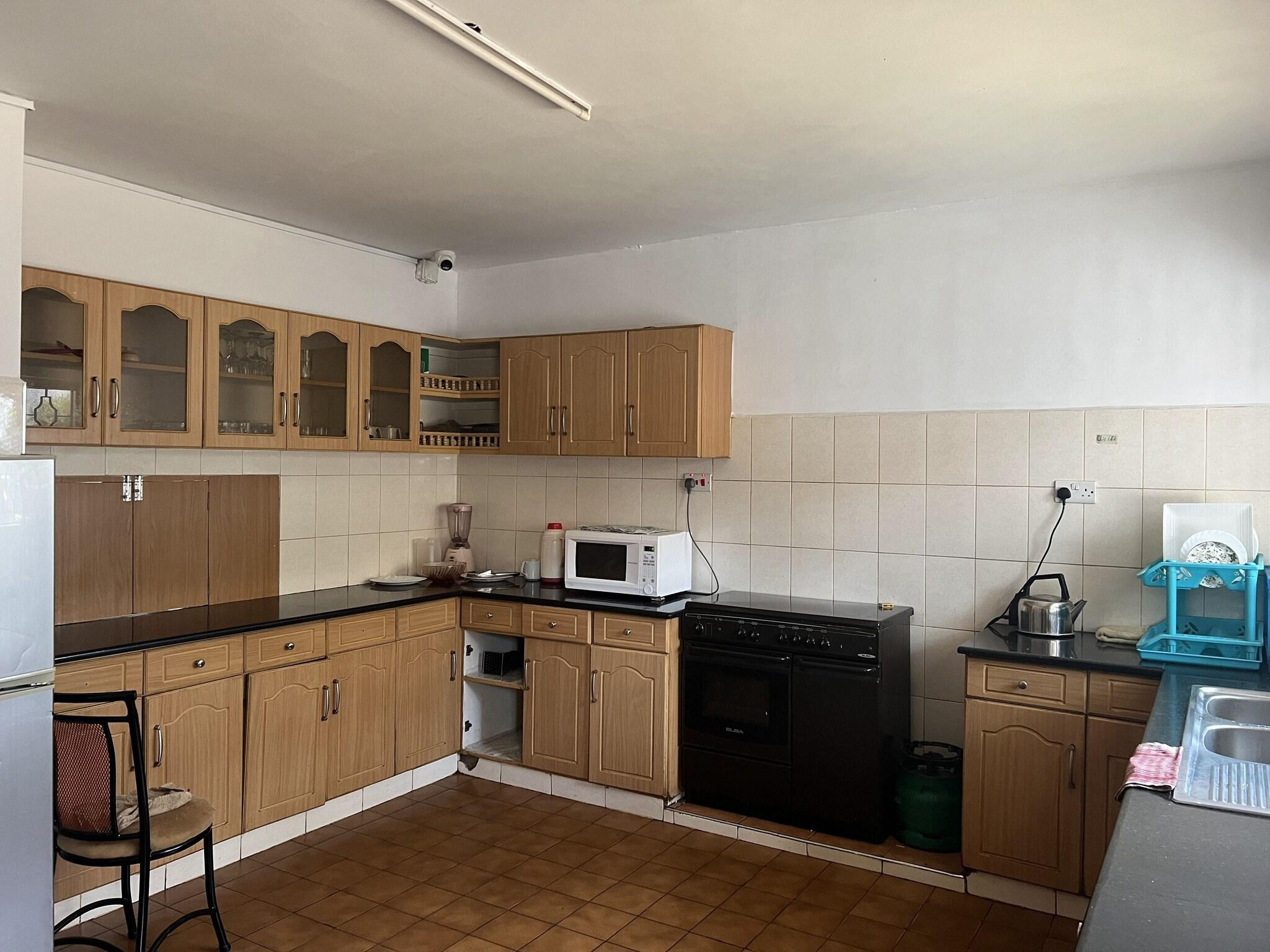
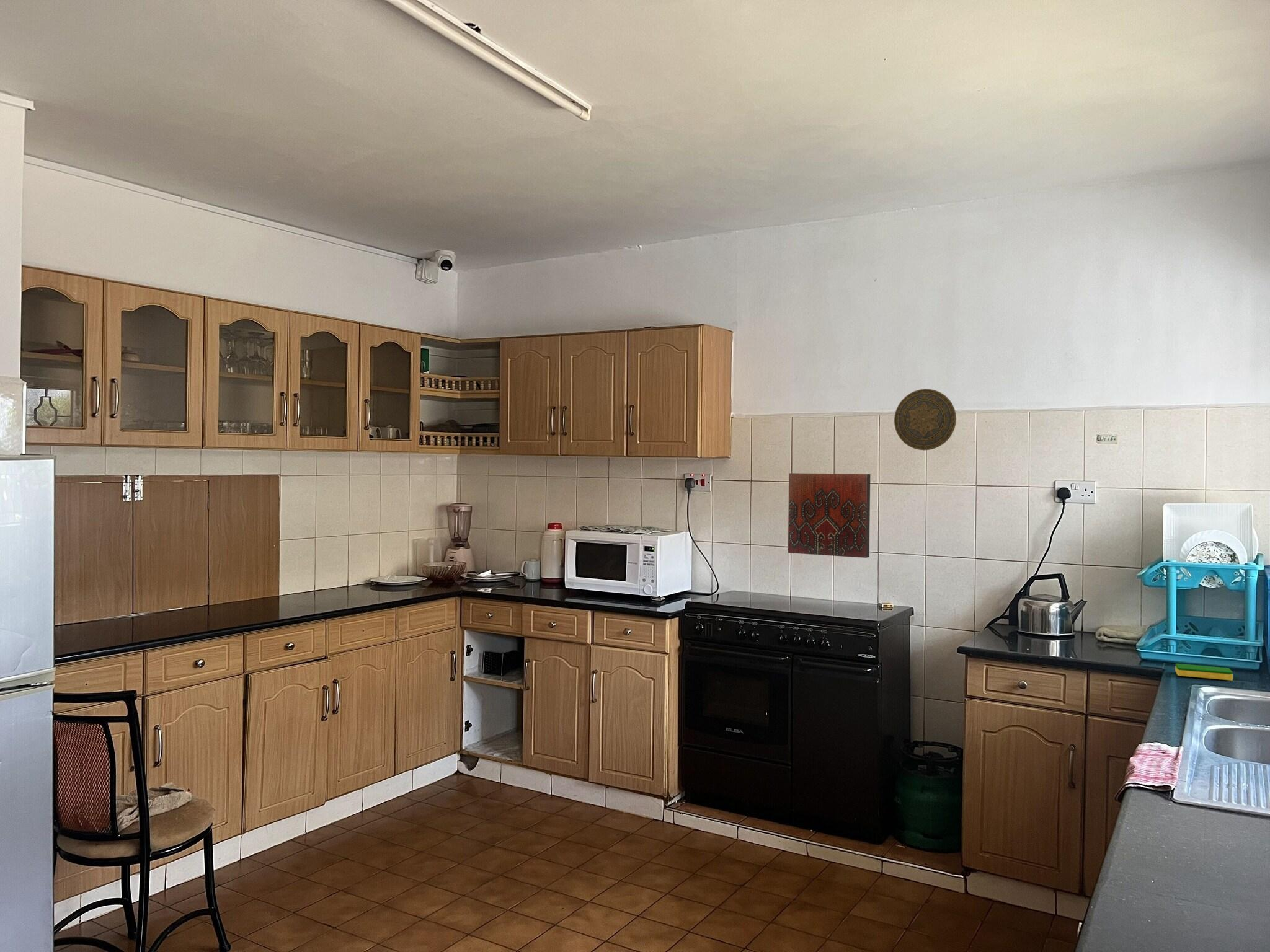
+ decorative tile (828, 514)
+ dish sponge (1203, 671)
+ decorative plate (924, 419)
